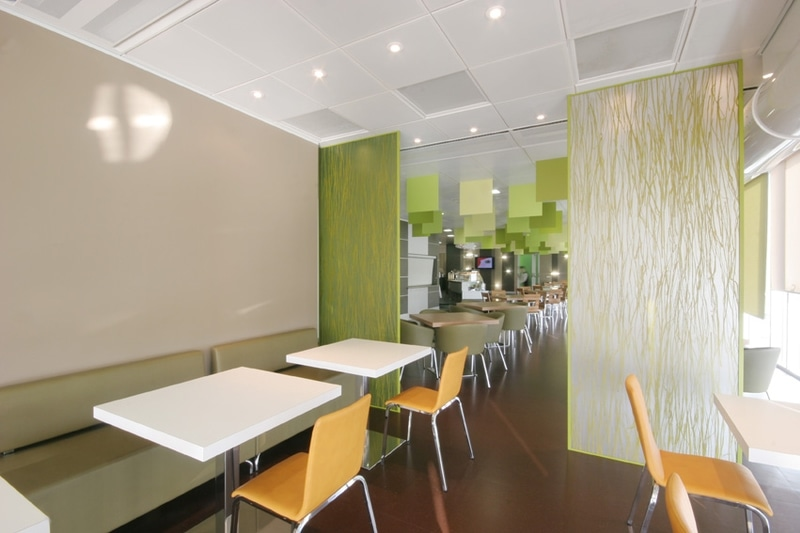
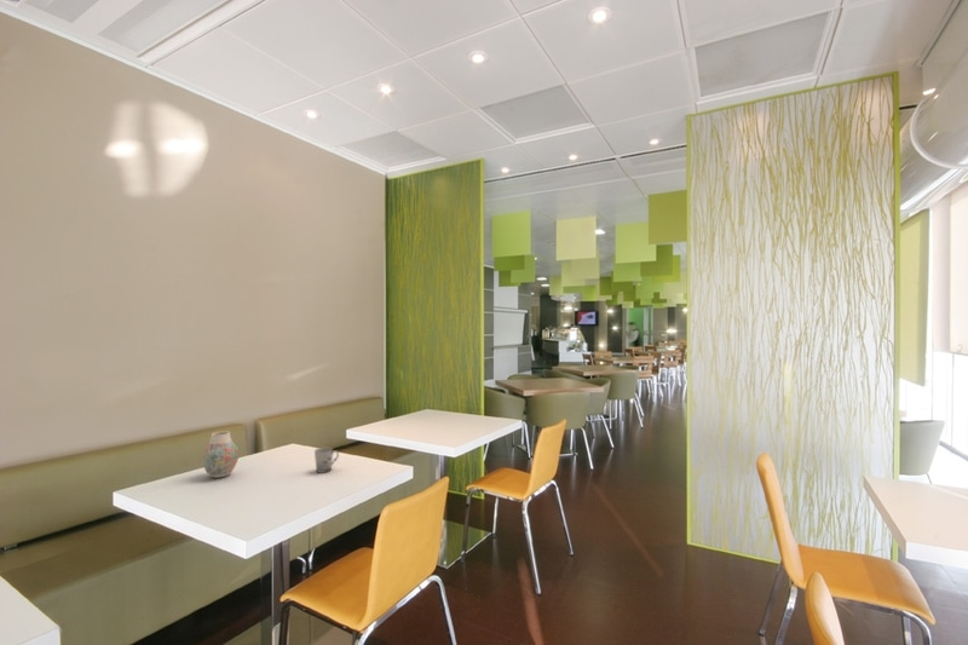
+ vase (220, 454)
+ cup (327, 459)
